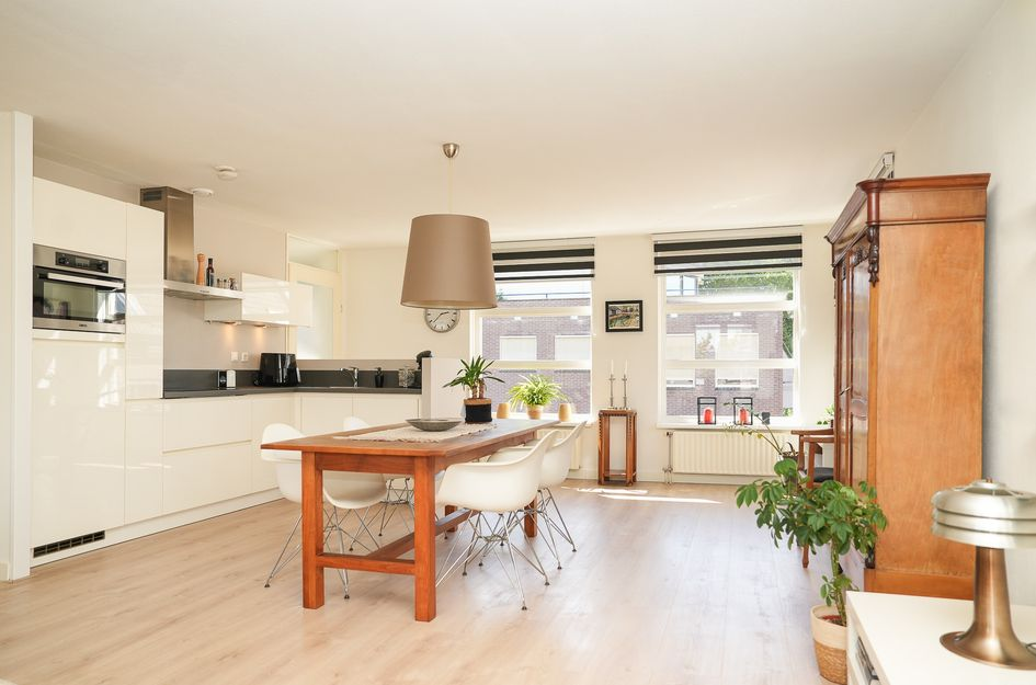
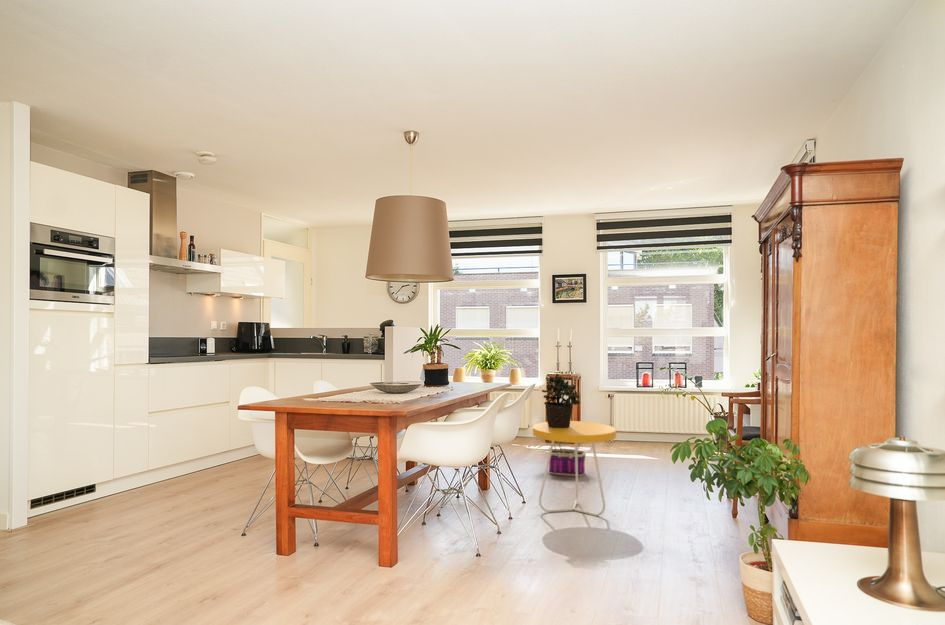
+ basket (566, 449)
+ side table (576, 468)
+ potted plant (559, 399)
